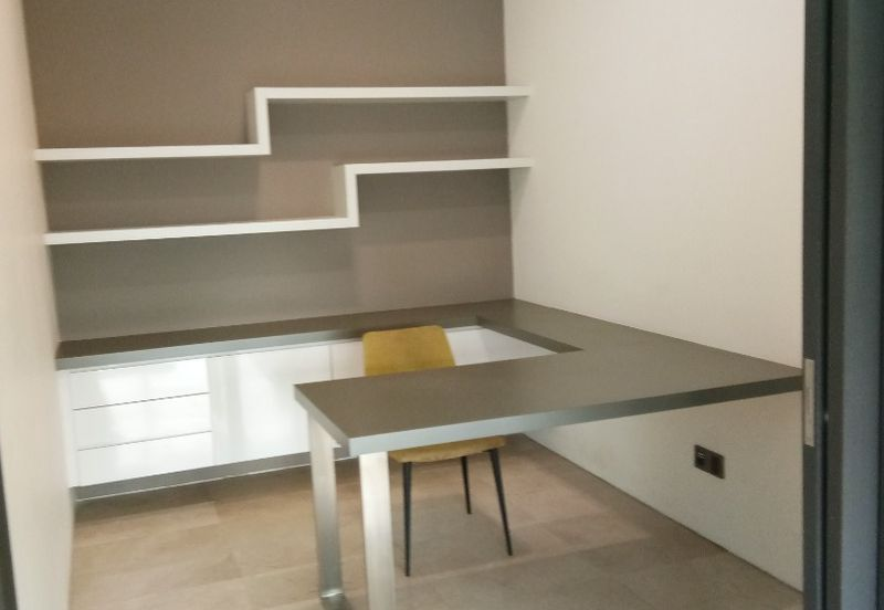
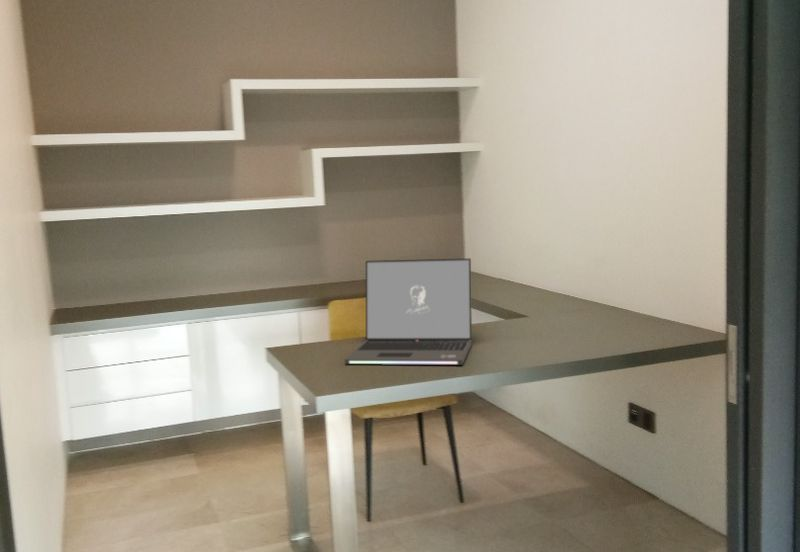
+ laptop (410, 309)
